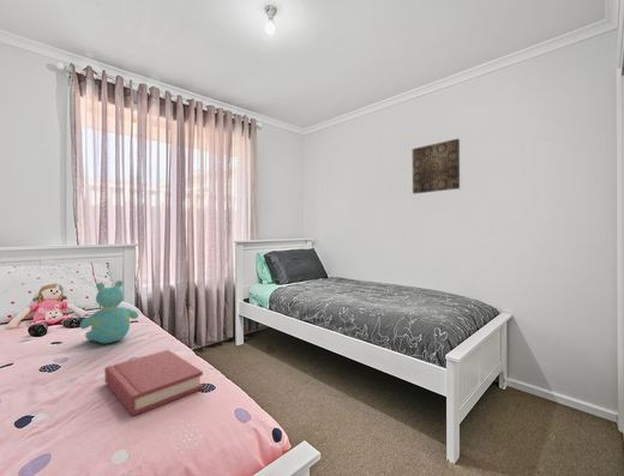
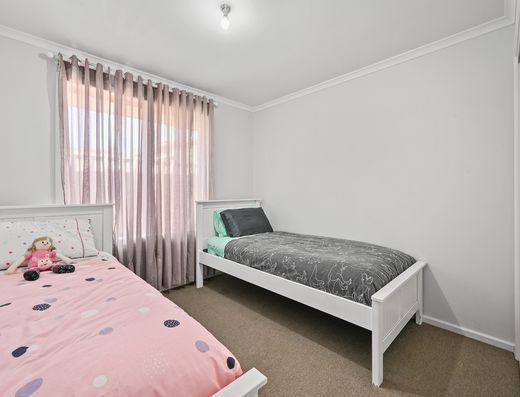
- wall art (434, 167)
- hardback book (152, 378)
- teddy bear (107, 309)
